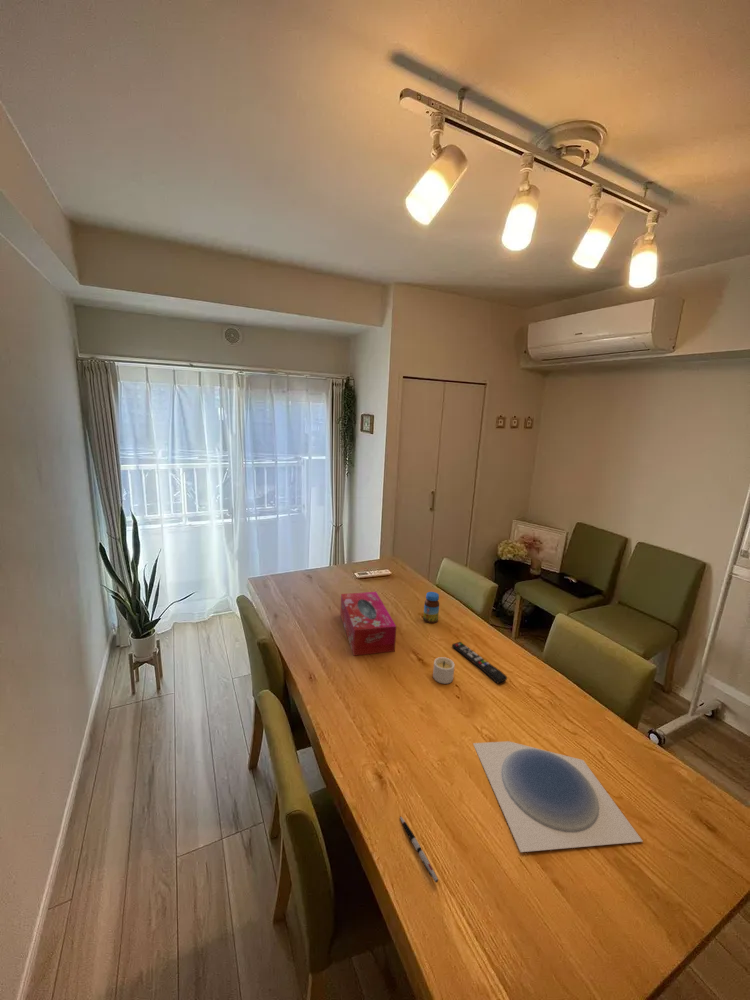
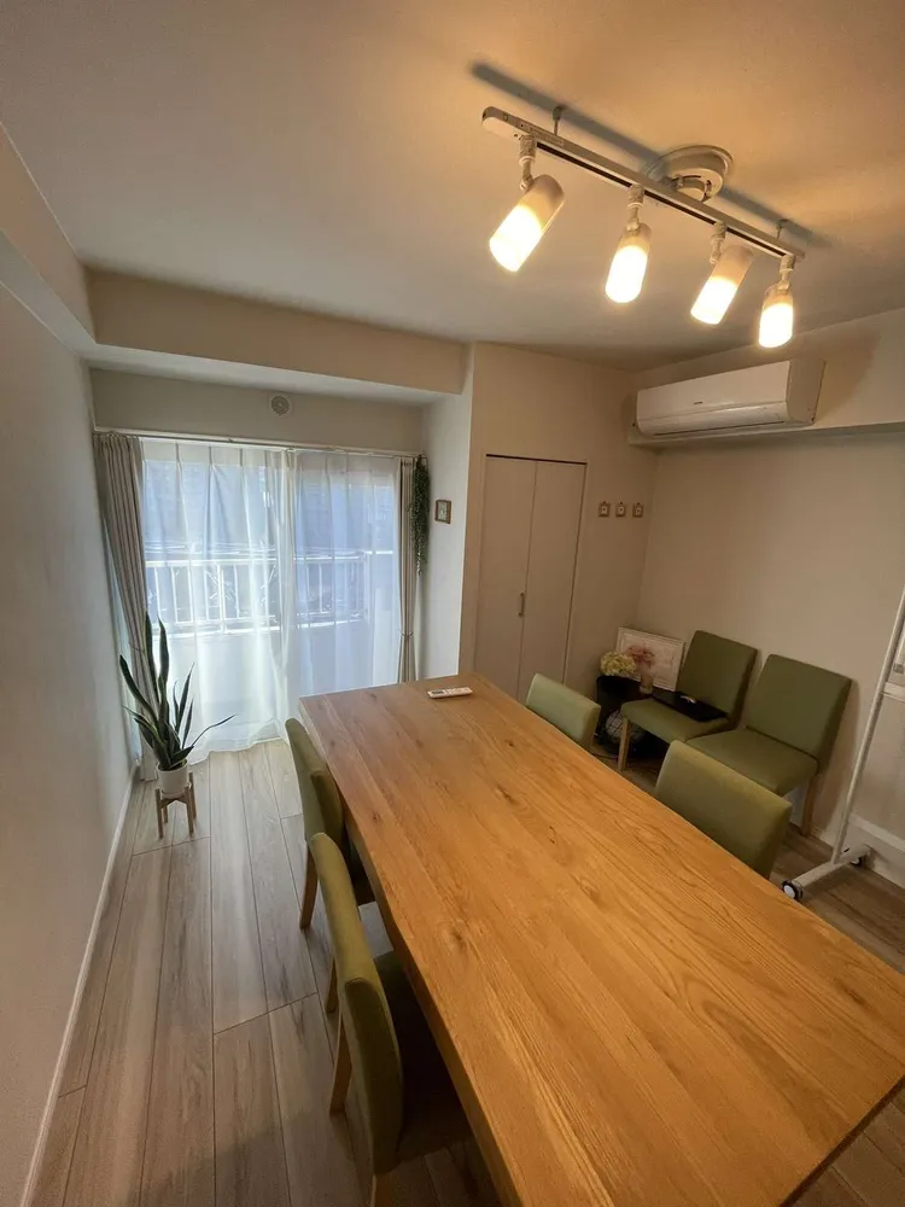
- remote control (477, 660)
- jar (431, 607)
- pen (416, 846)
- plate (548, 782)
- candle (447, 672)
- tissue box (366, 620)
